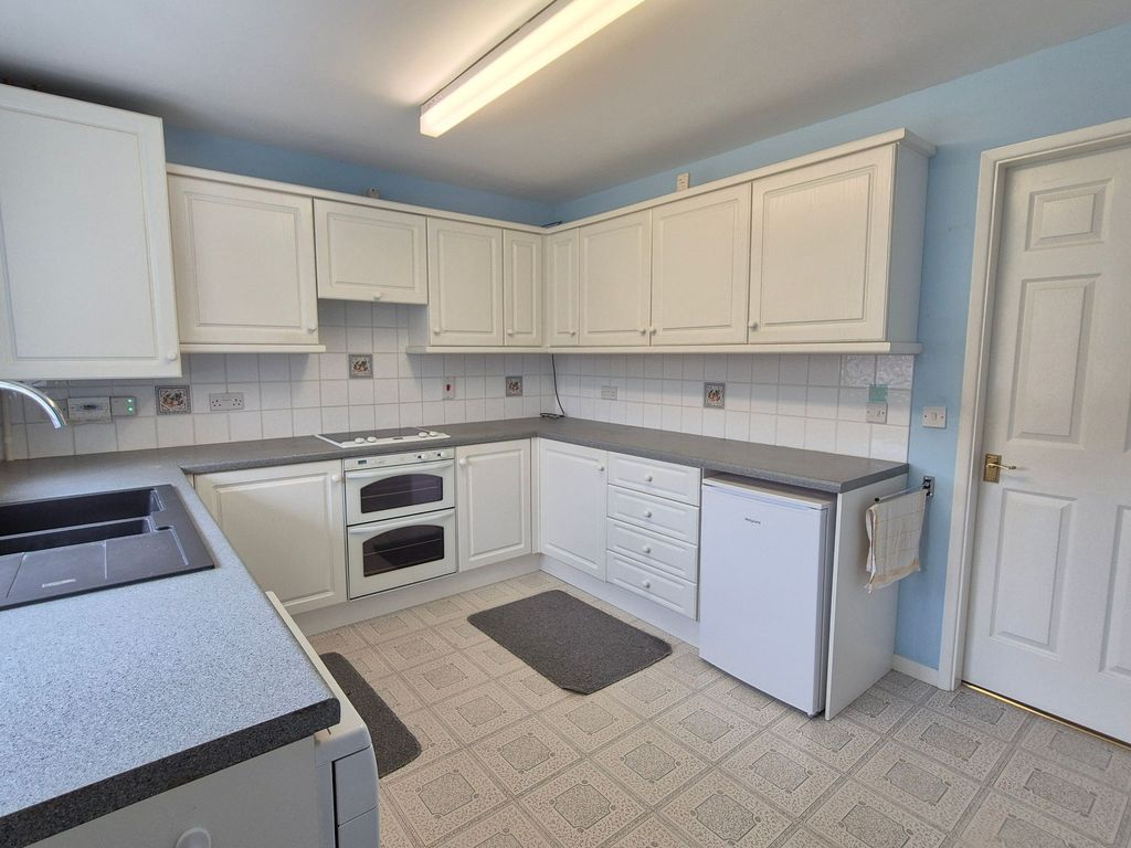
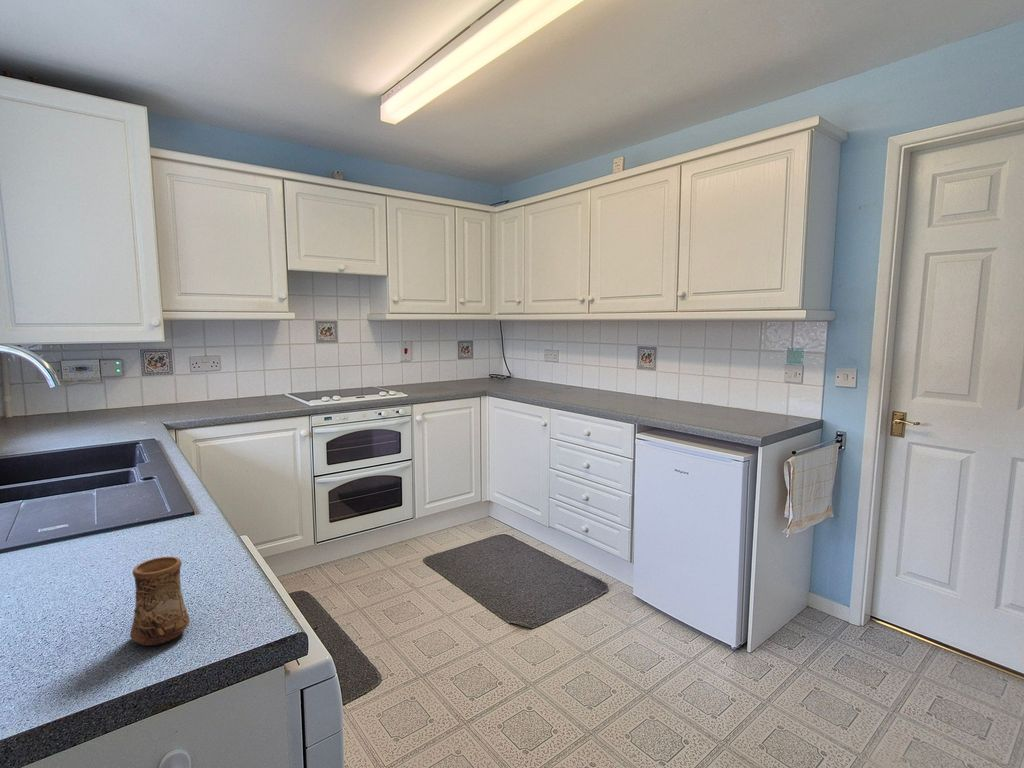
+ cup (159, 600)
